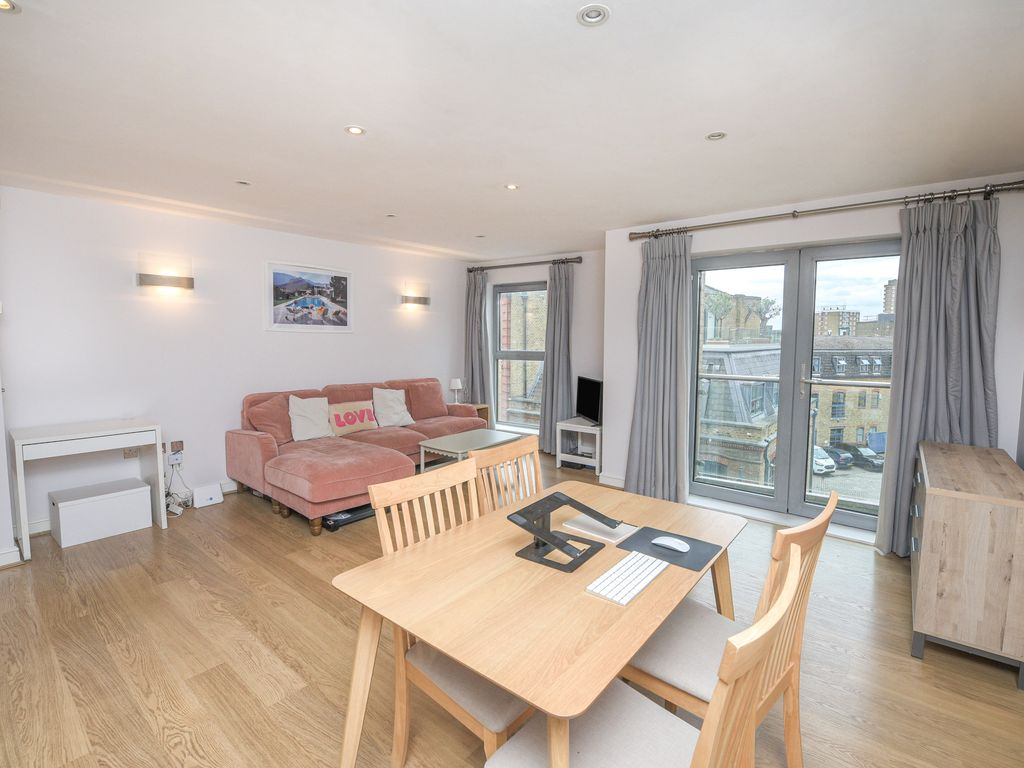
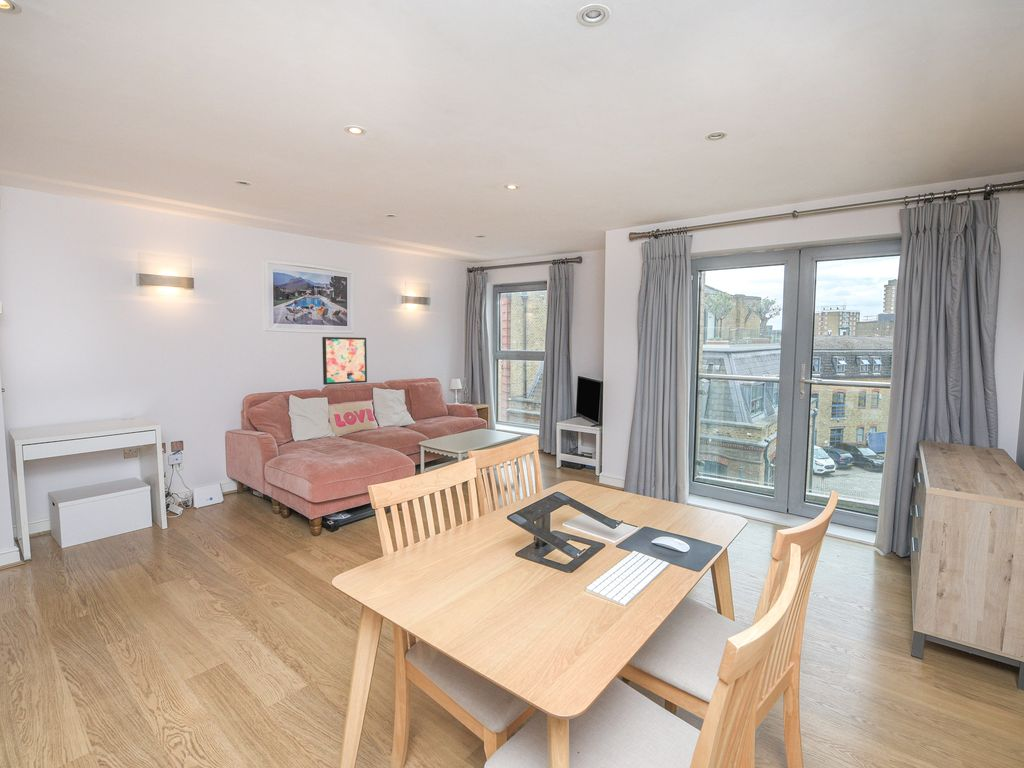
+ wall art (345, 360)
